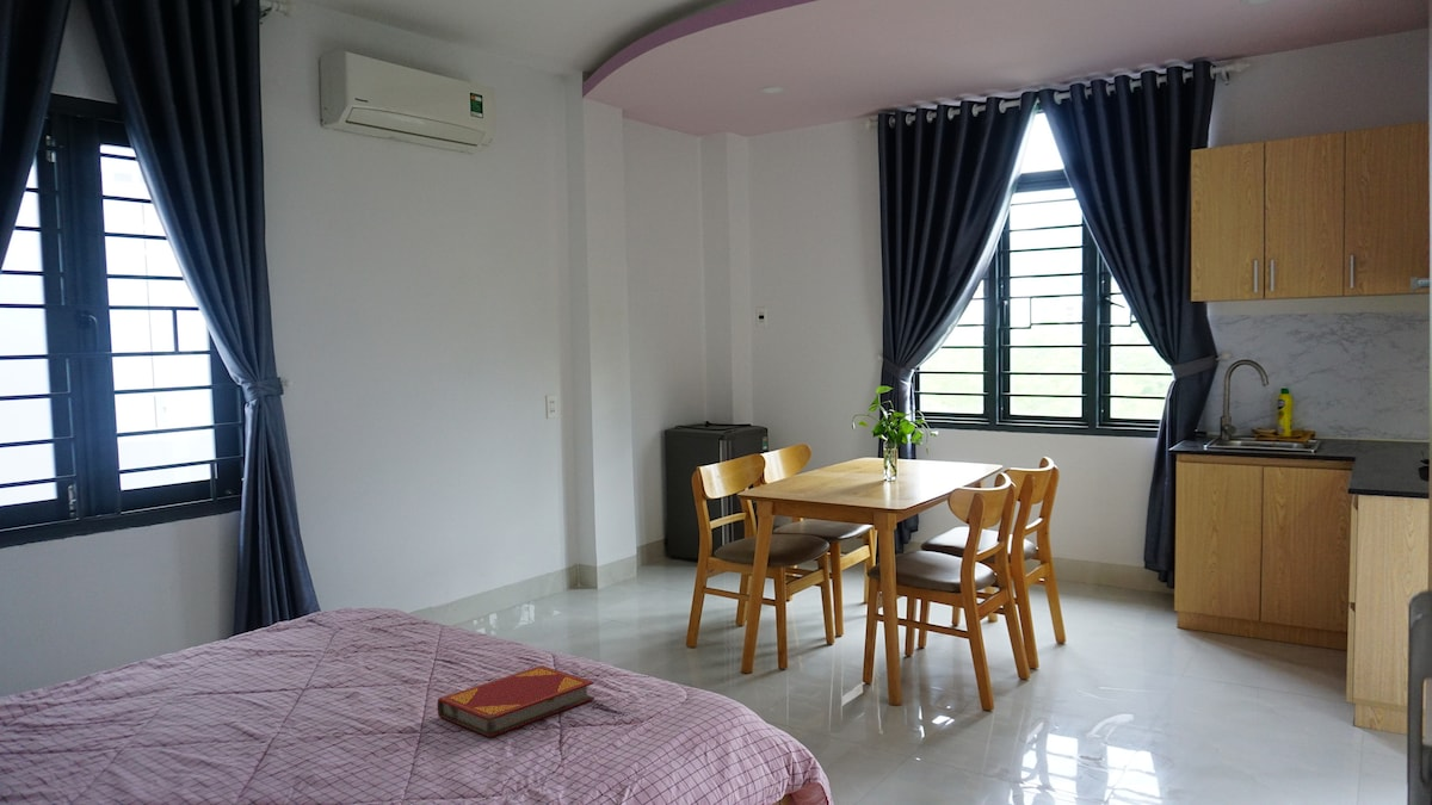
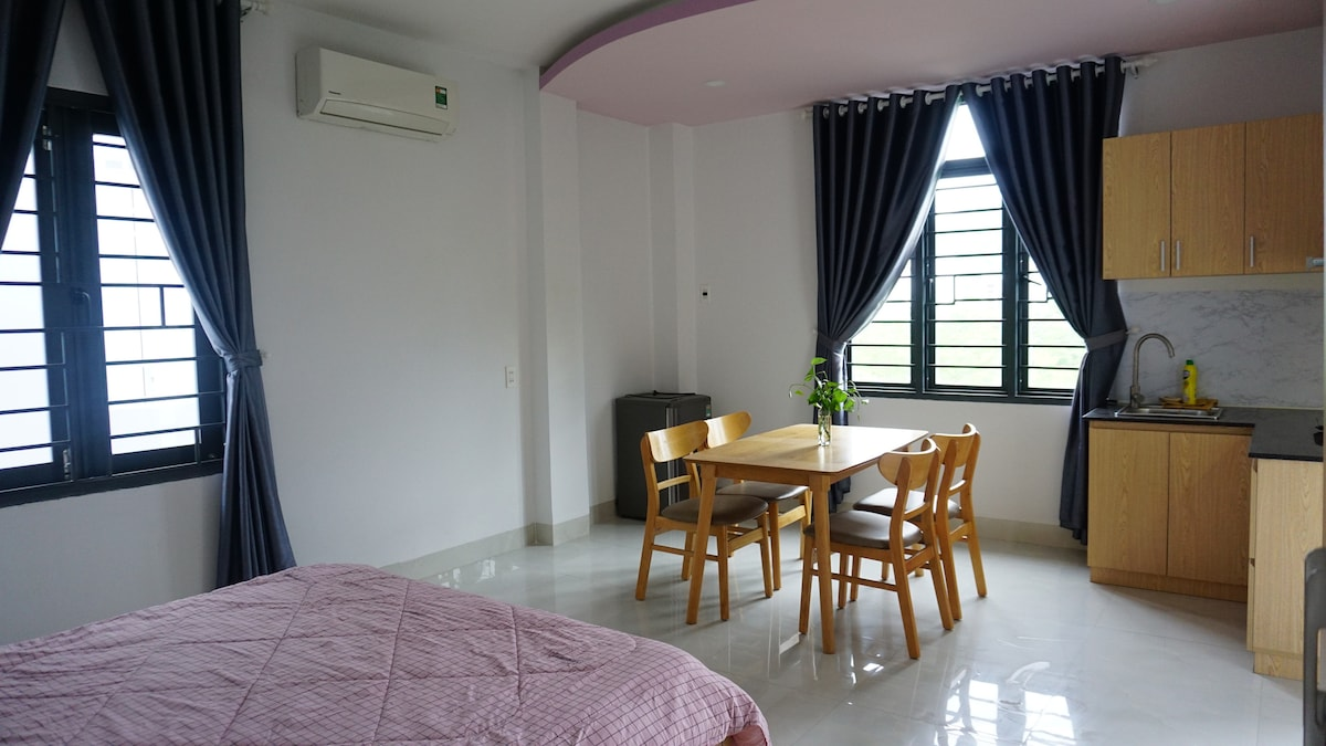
- hardback book (517, 698)
